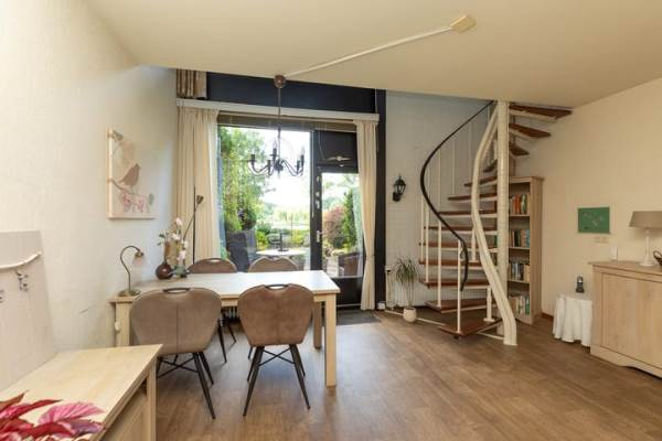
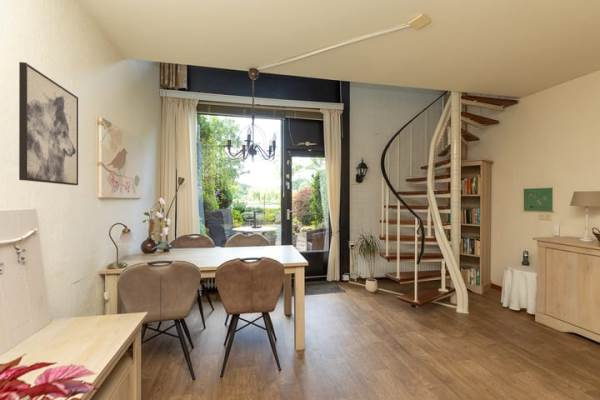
+ wall art (53, 132)
